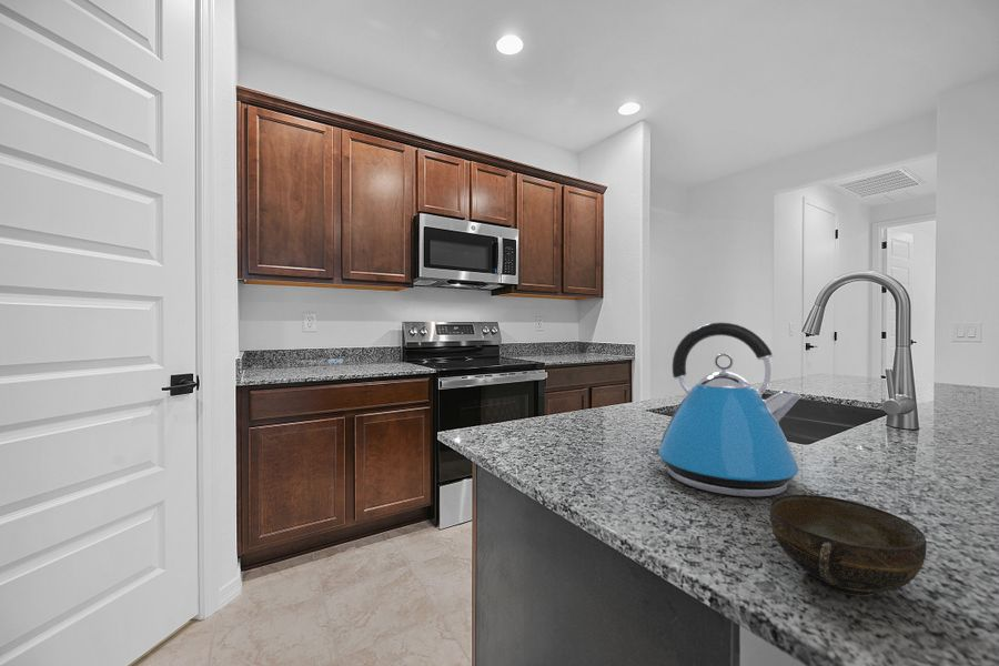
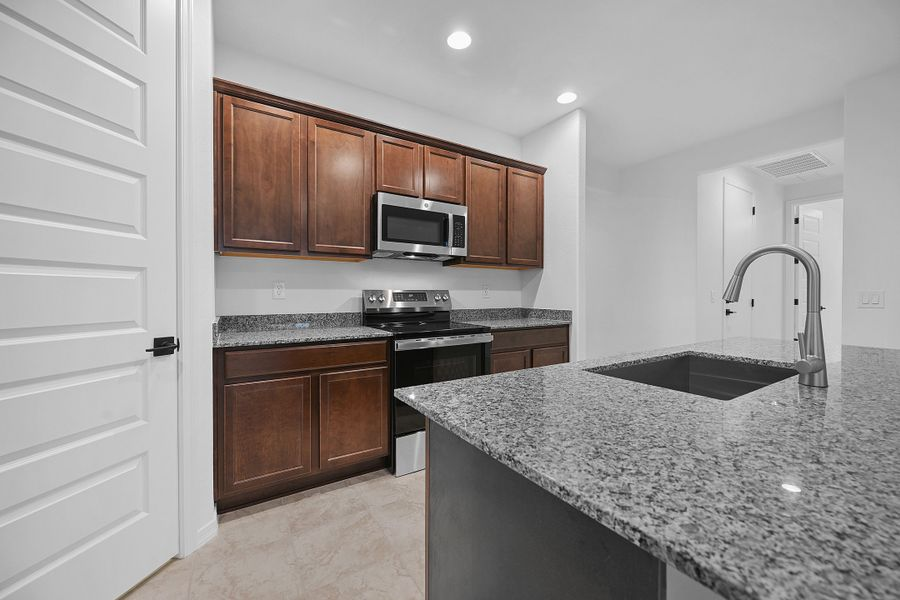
- kettle (718, 398)
- cup (838, 553)
